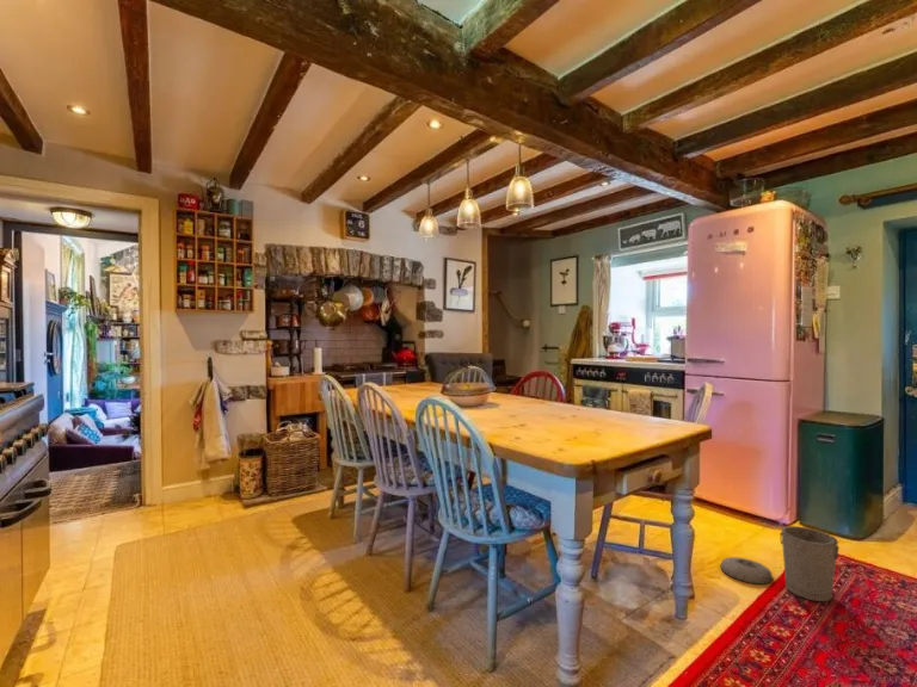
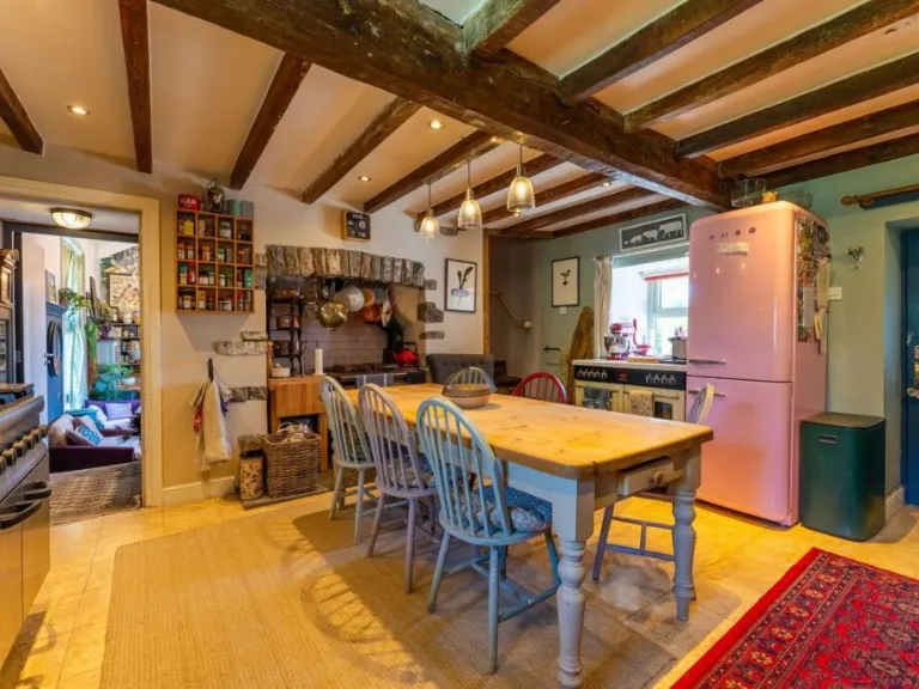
- trash can (783, 553)
